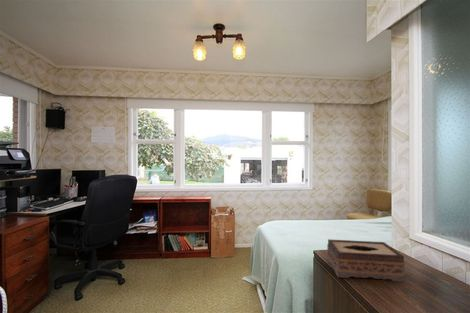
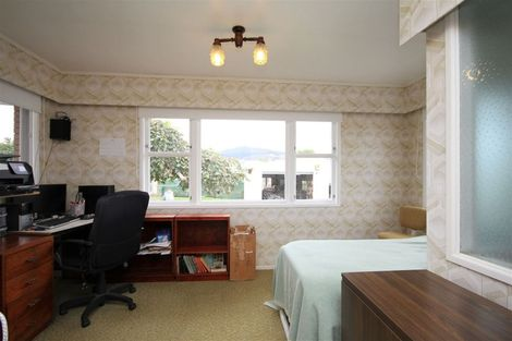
- tissue box (362, 258)
